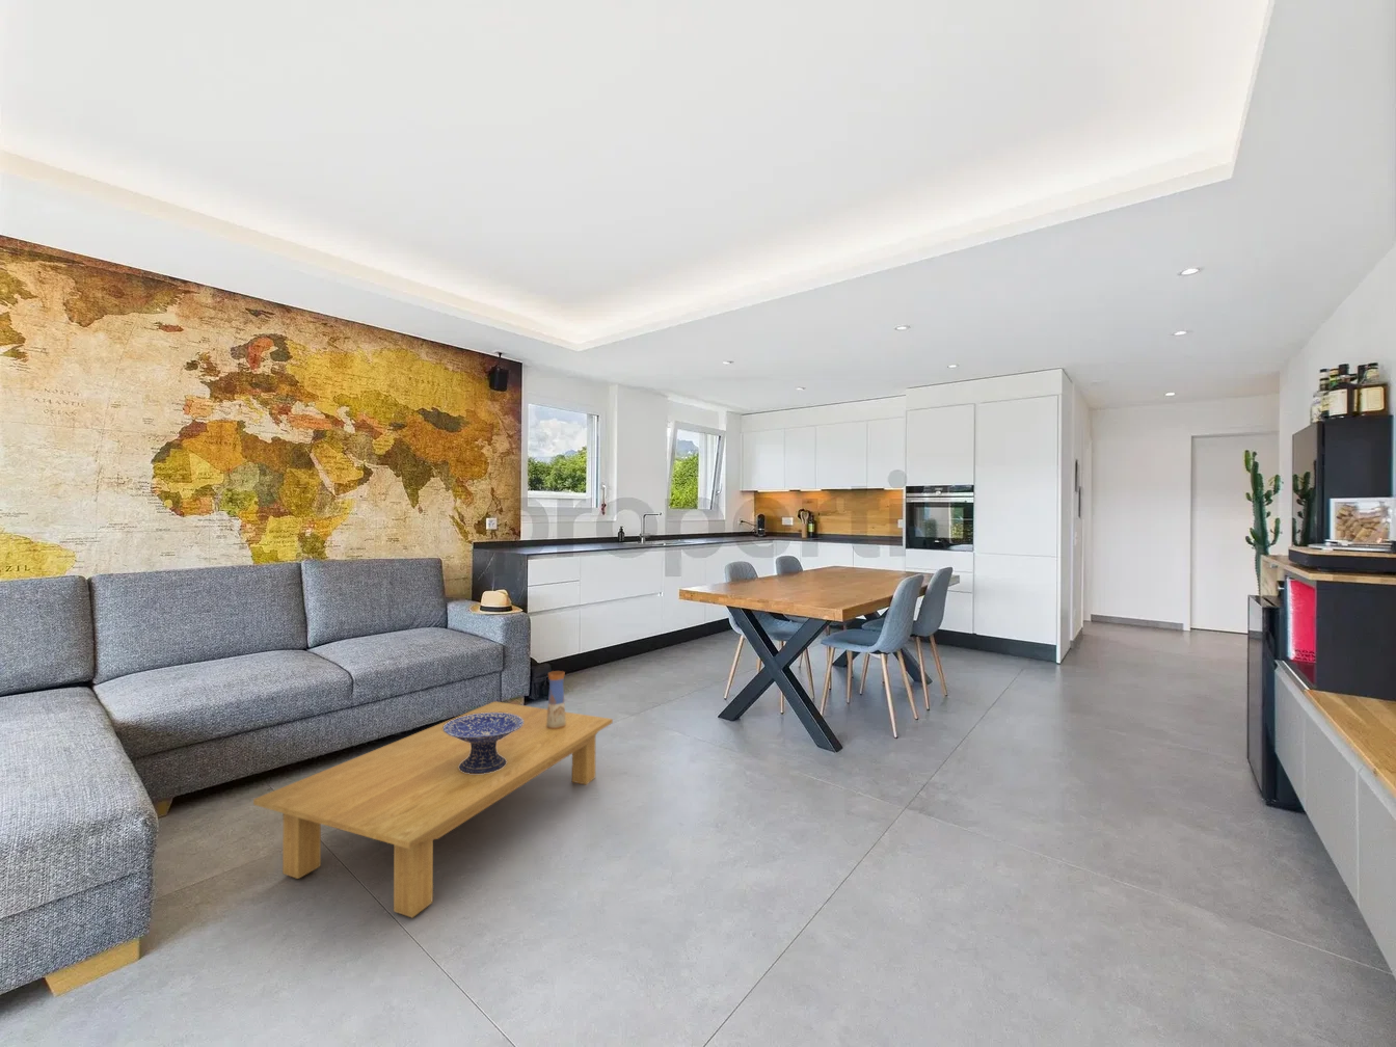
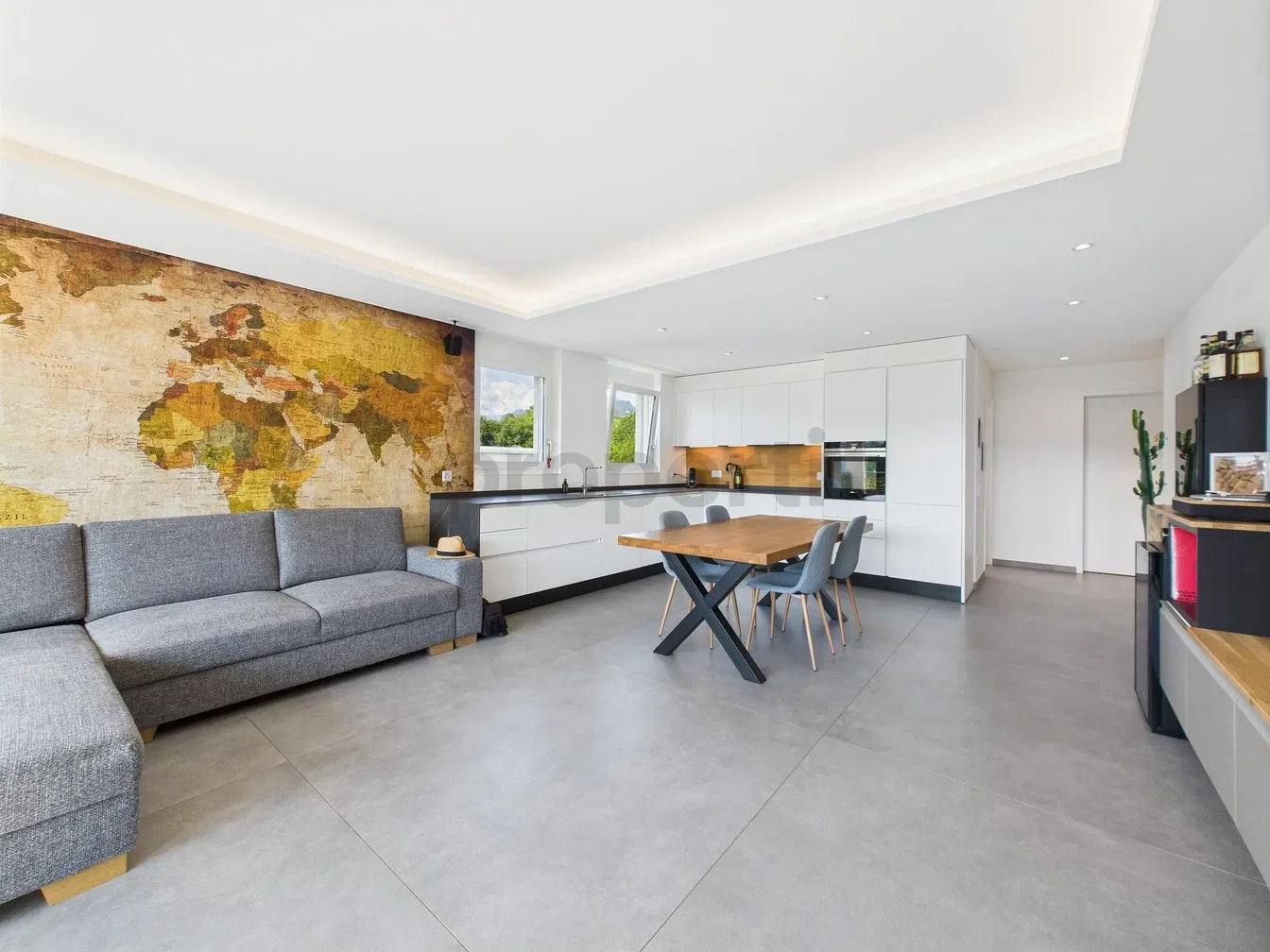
- coffee table (463, 785)
- decorative bowl (484, 742)
- vase (556, 699)
